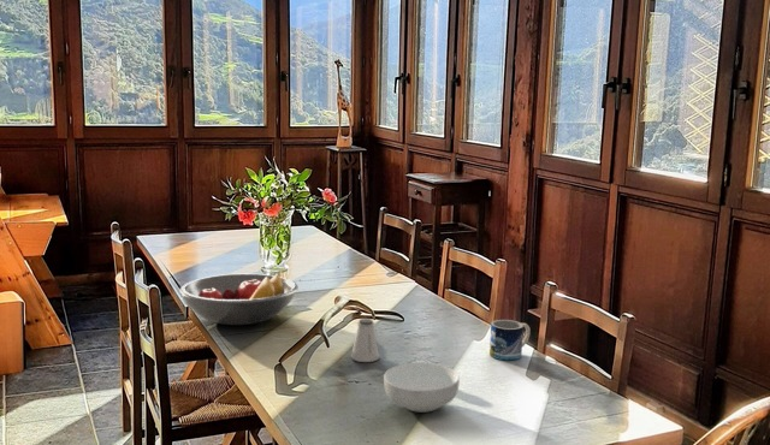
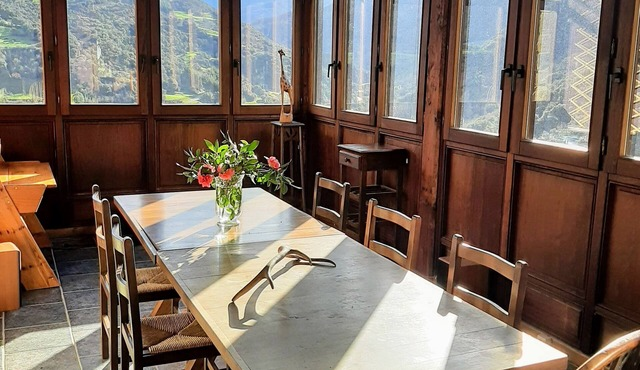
- saltshaker (365, 338)
- fruit bowl (239, 298)
- mug (511, 338)
- cereal bowl (420, 390)
